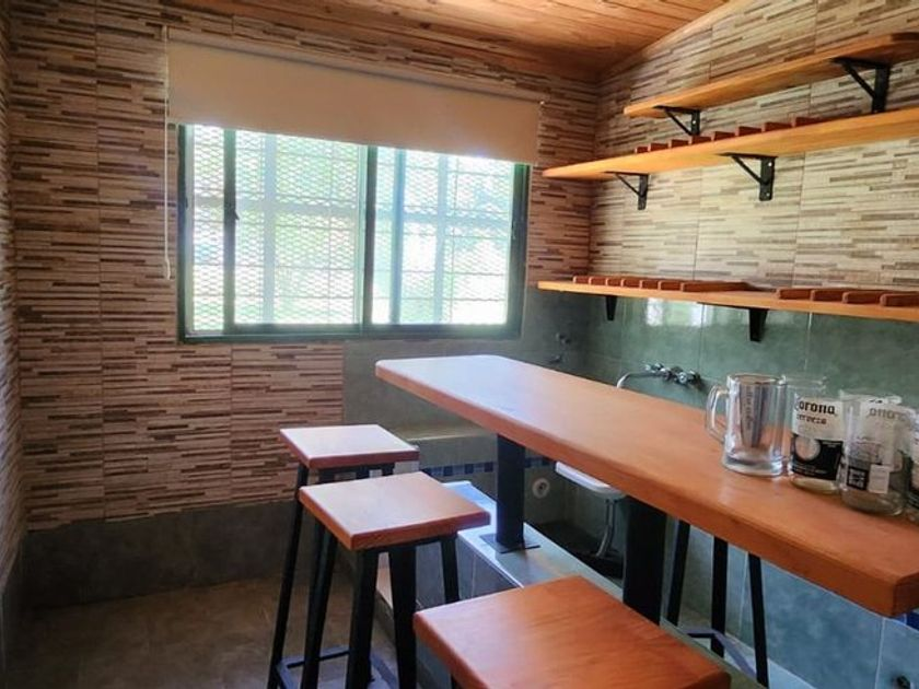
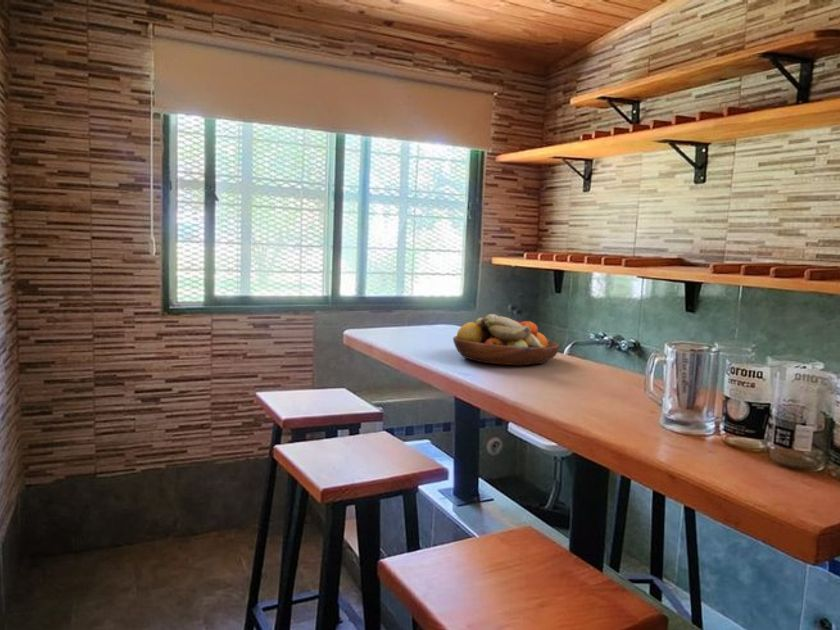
+ fruit bowl (506, 336)
